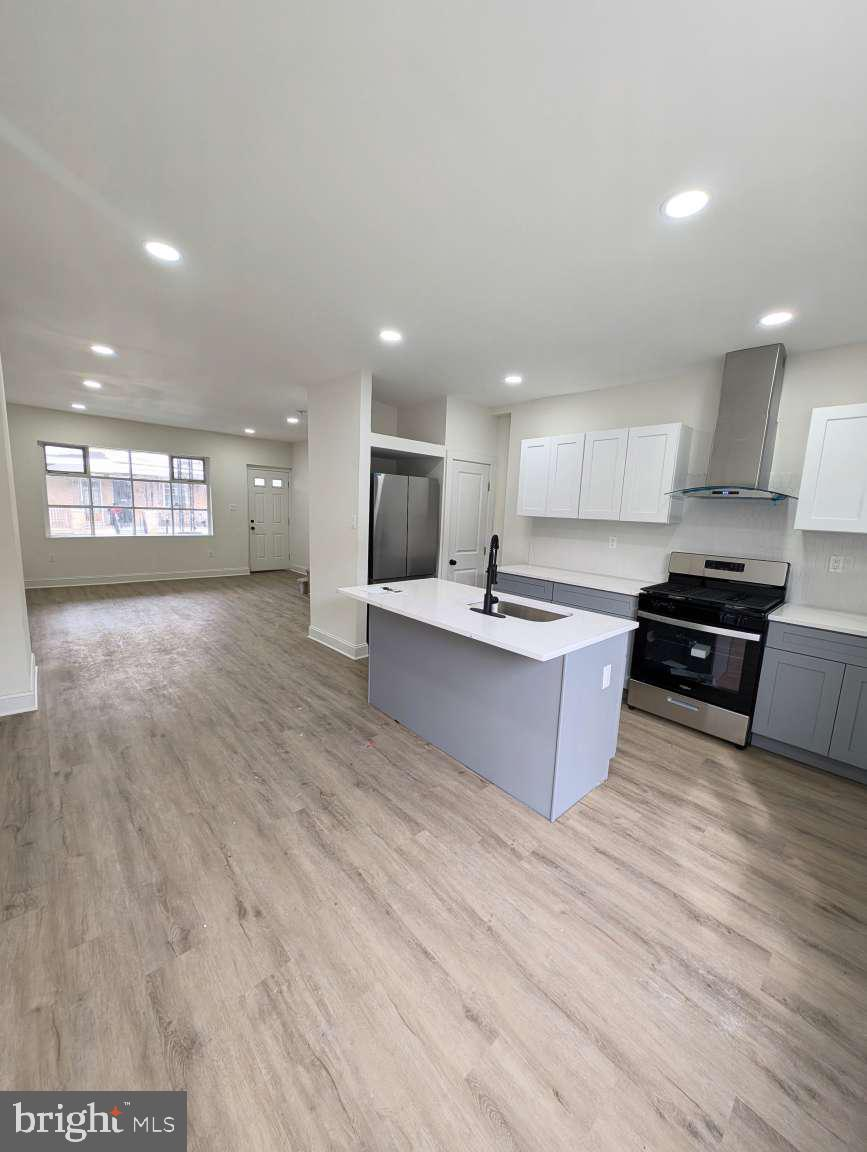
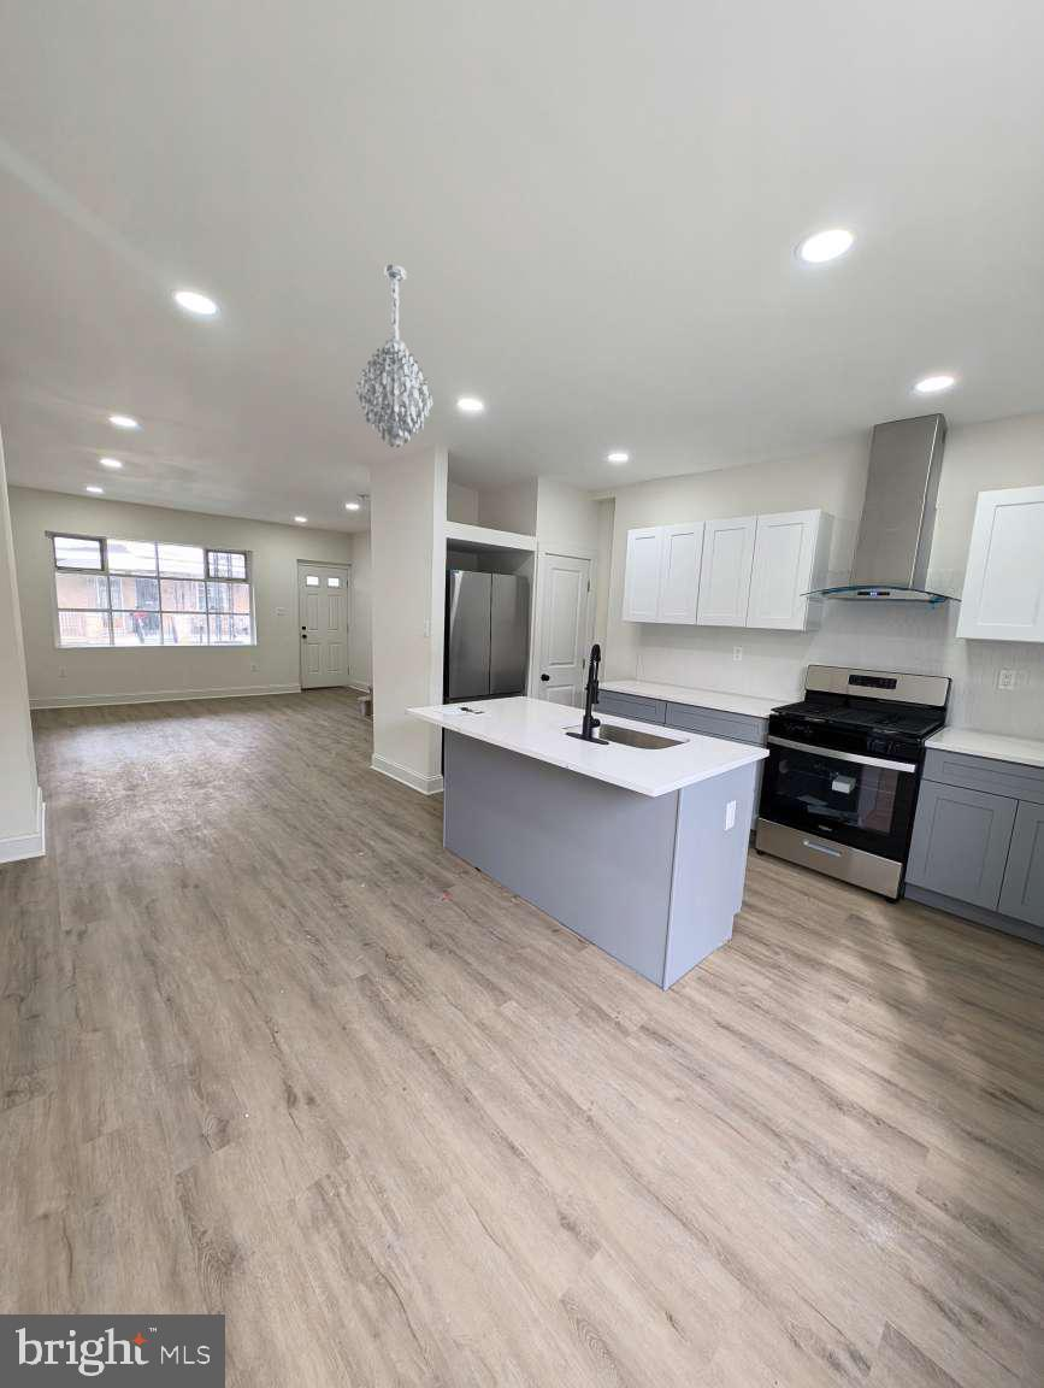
+ chandelier (395, 360)
